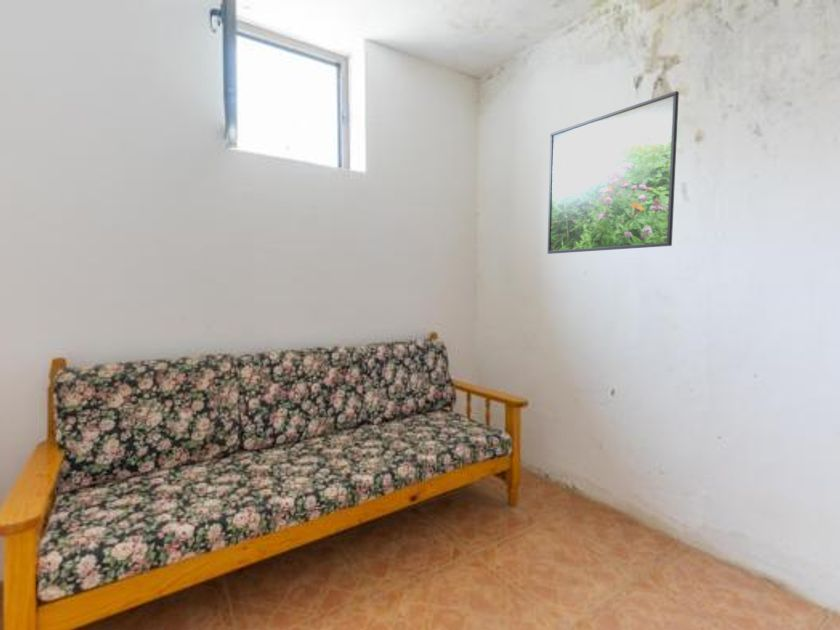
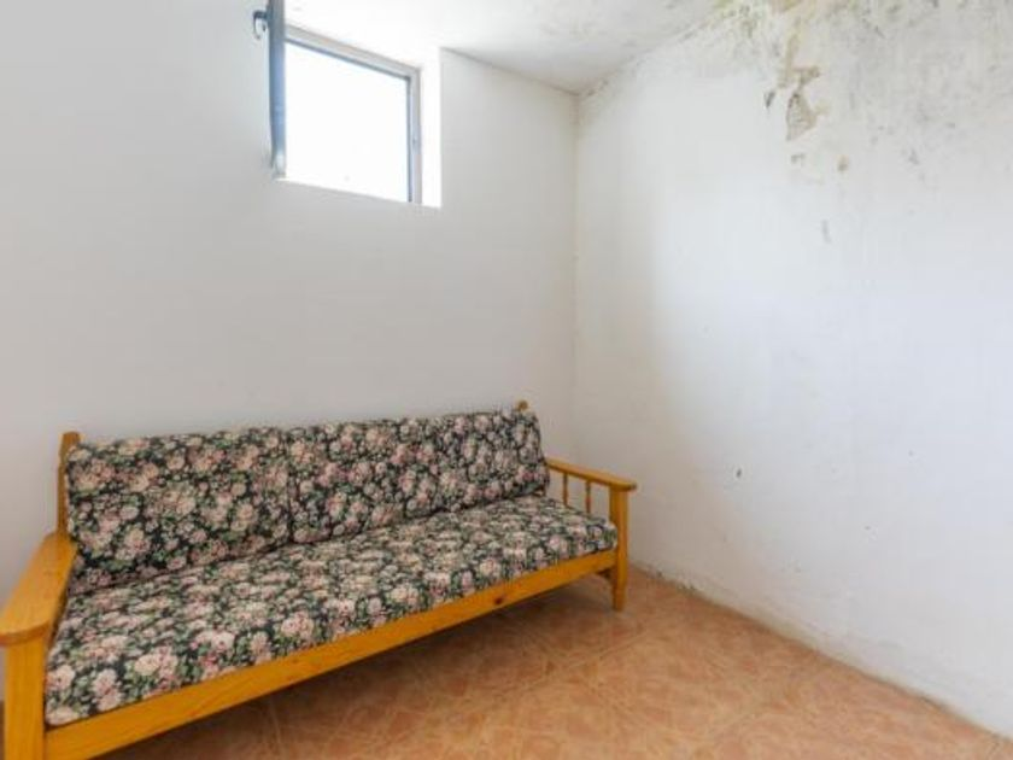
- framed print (604, 183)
